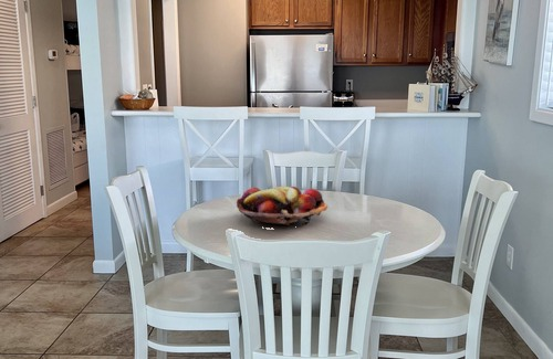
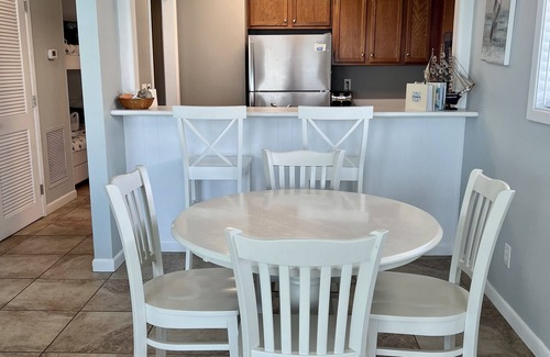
- fruit basket (282, 203)
